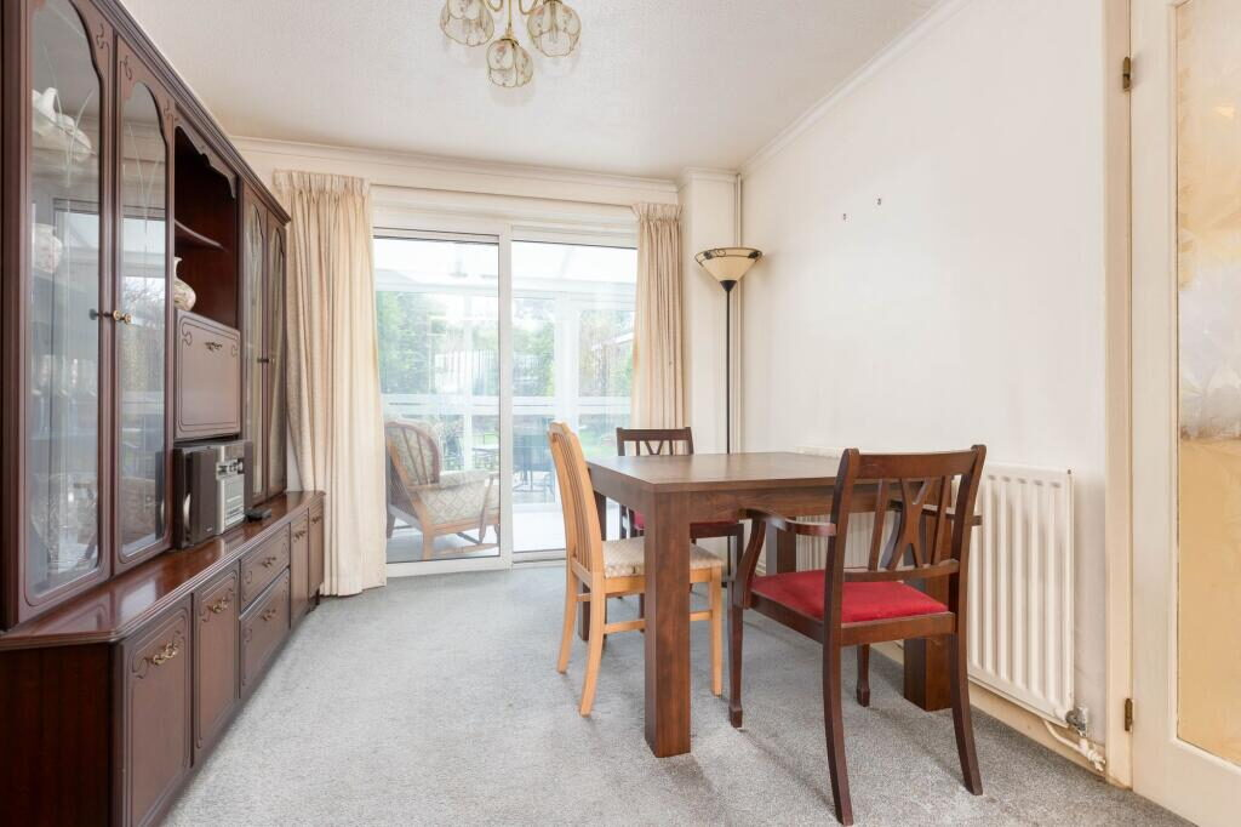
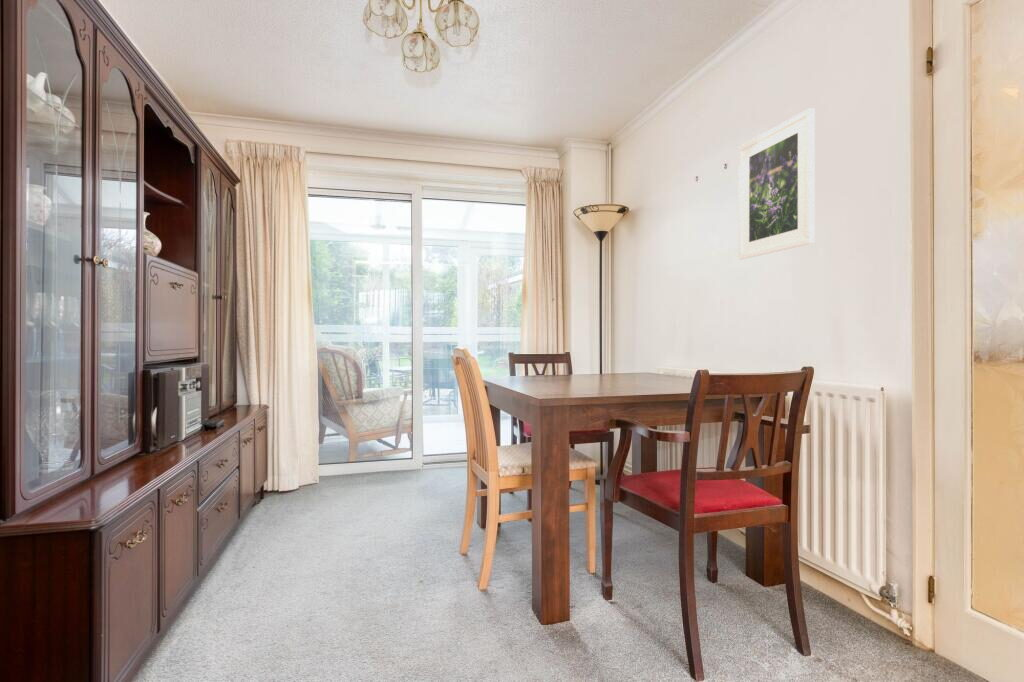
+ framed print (773, 190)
